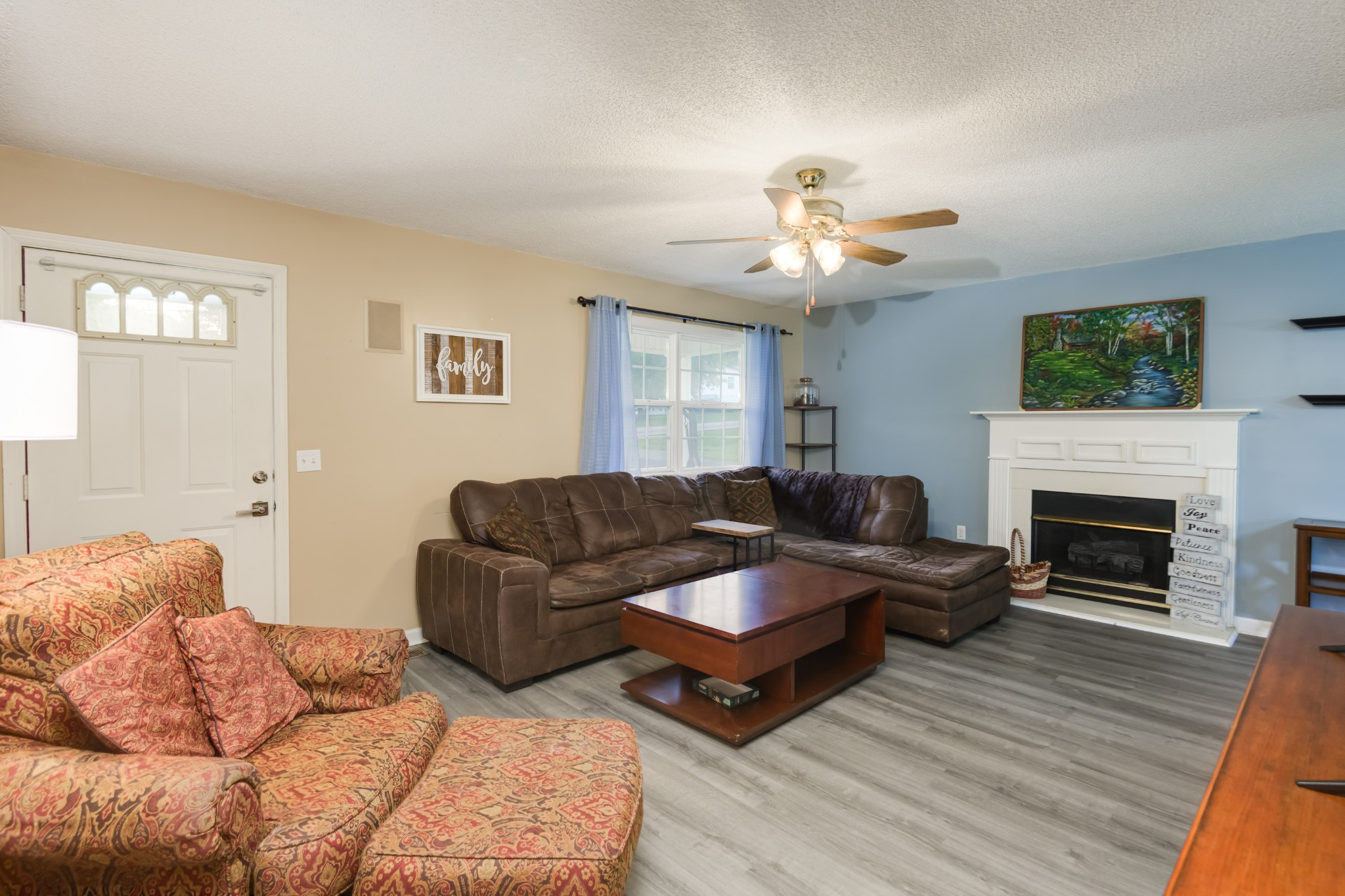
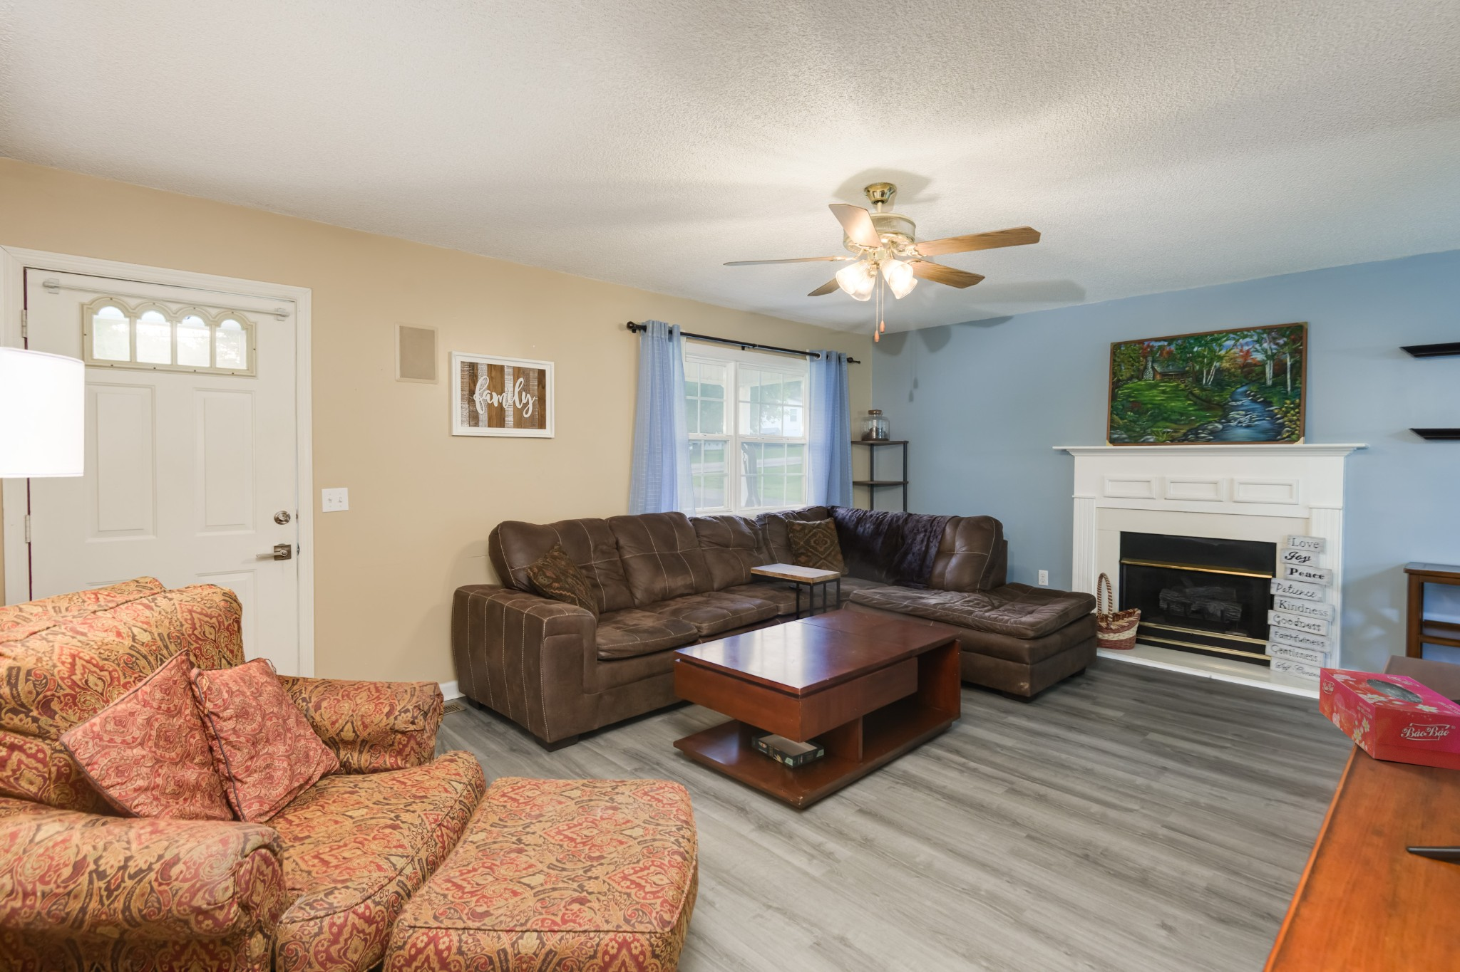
+ tissue box (1392, 714)
